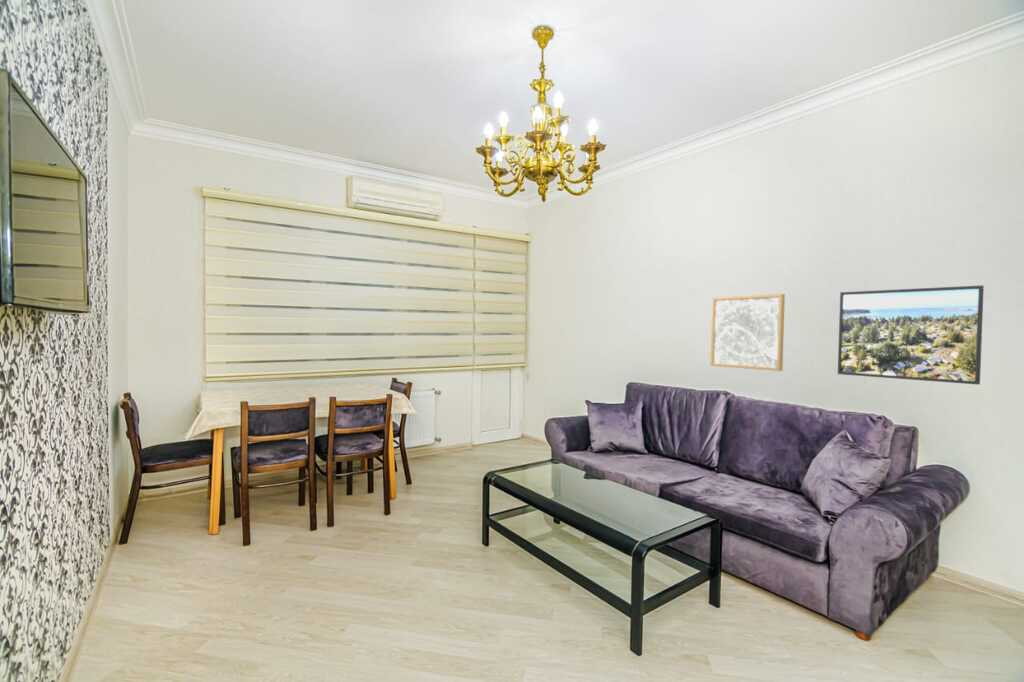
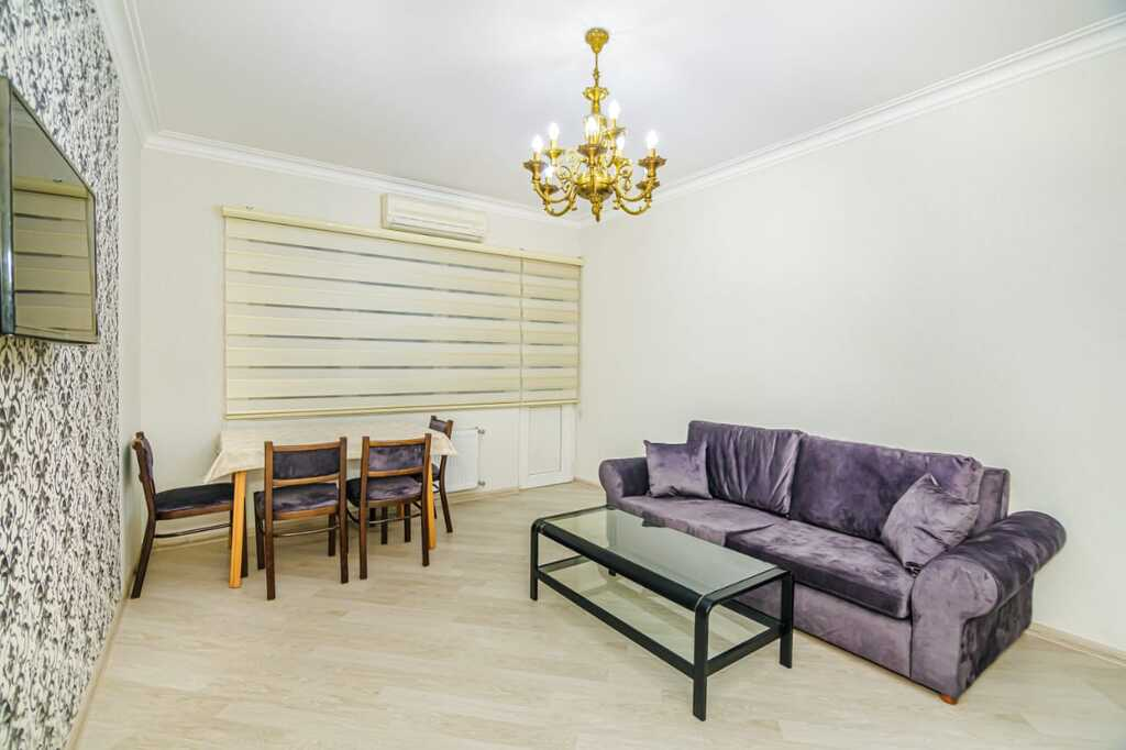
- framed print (903, 334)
- wall art (745, 332)
